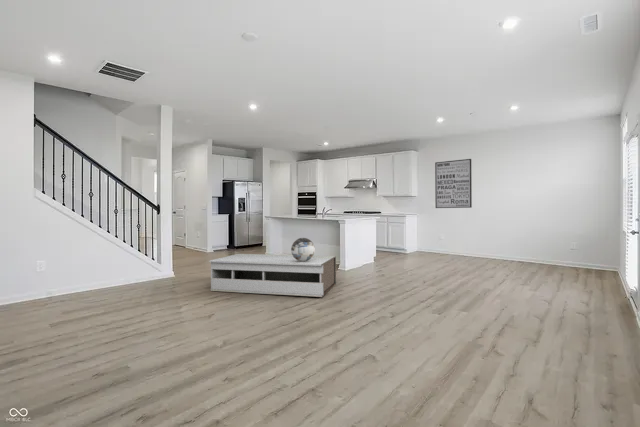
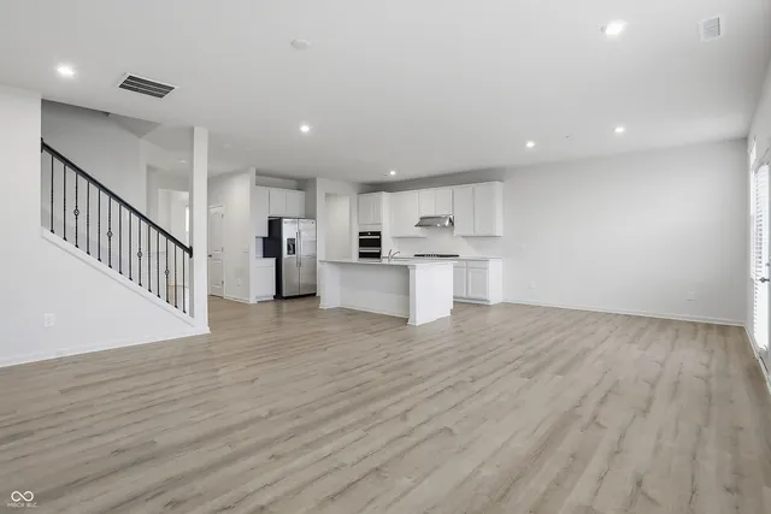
- coffee table (275, 272)
- wall art (452, 184)
- decorative sphere (303, 249)
